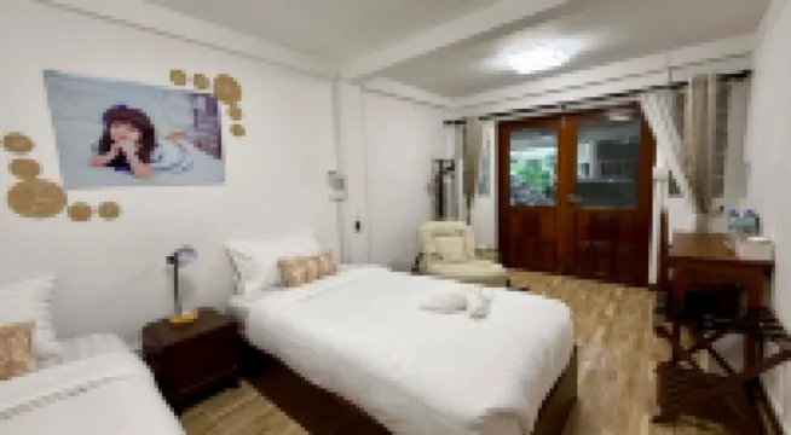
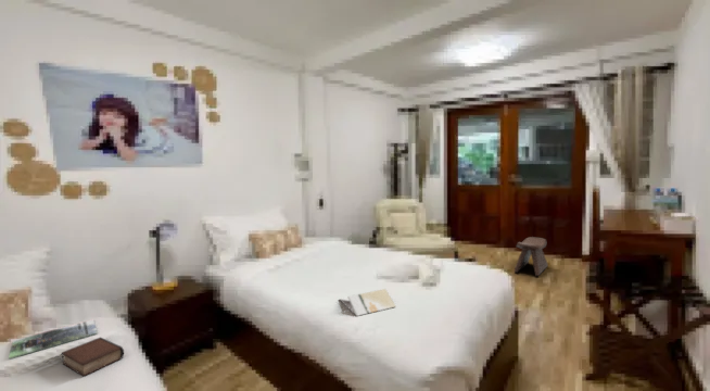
+ book (93, 354)
+ magazine (55, 337)
+ stool (531, 254)
+ brochure (366, 297)
